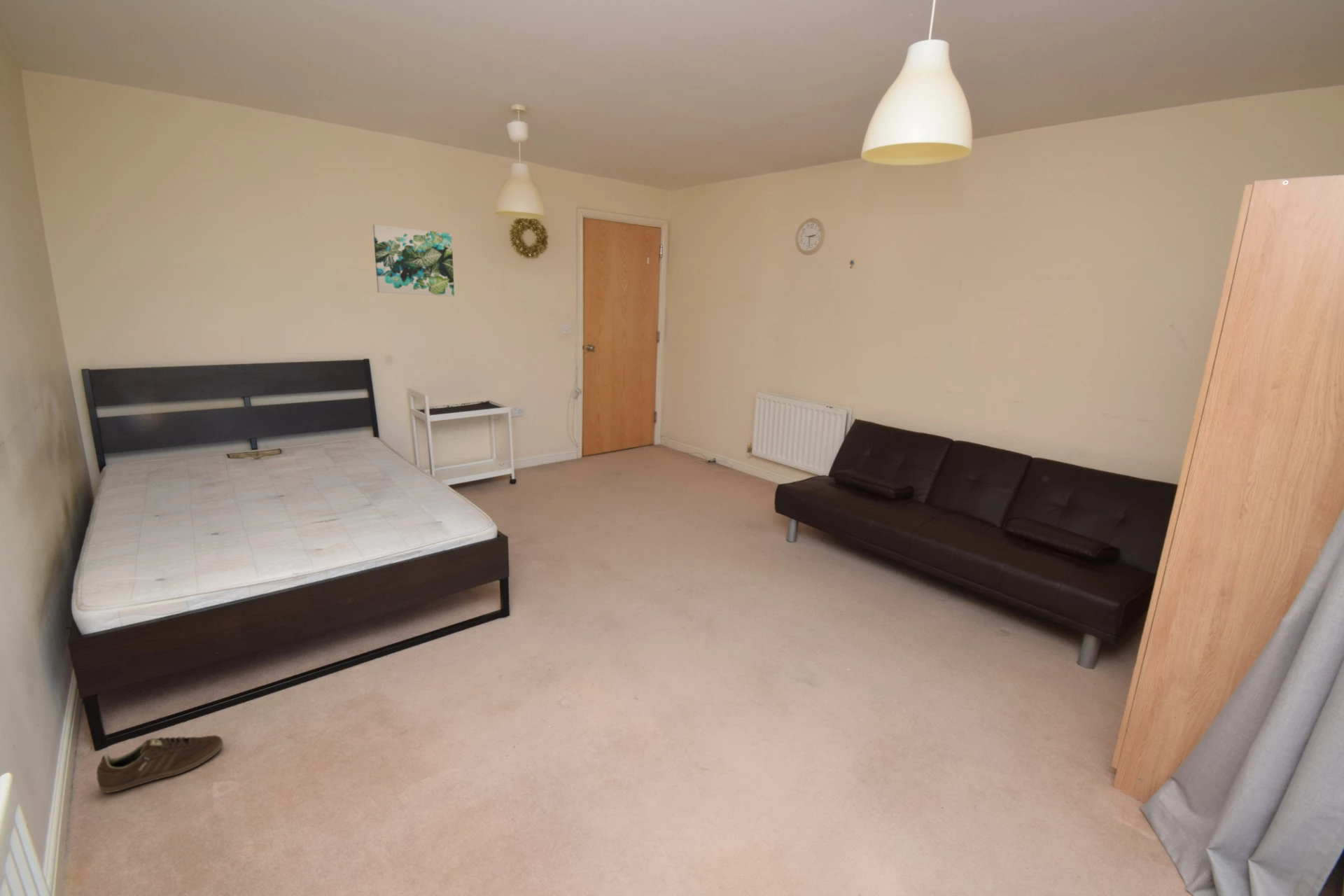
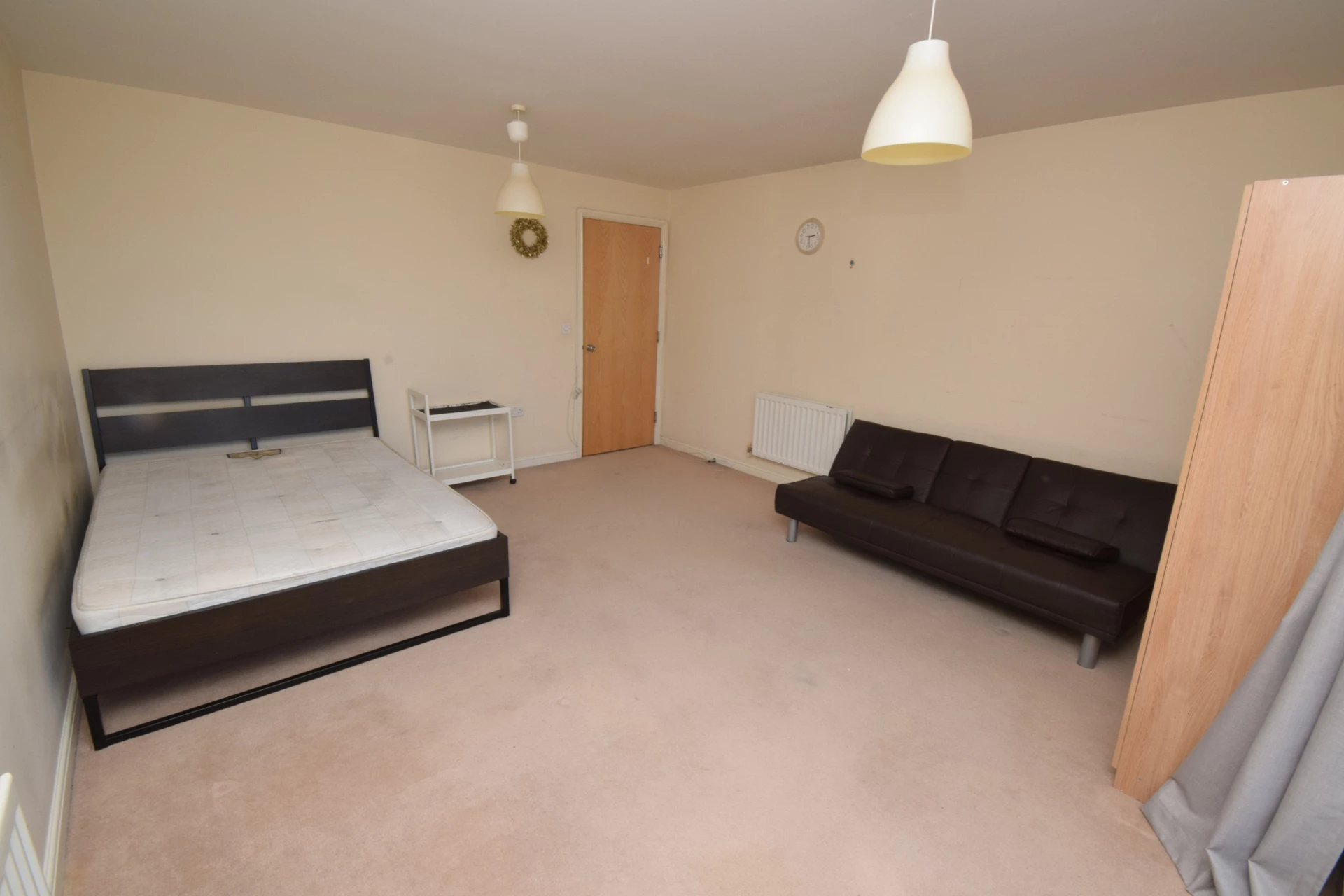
- sneaker (162, 755)
- wall art (415, 262)
